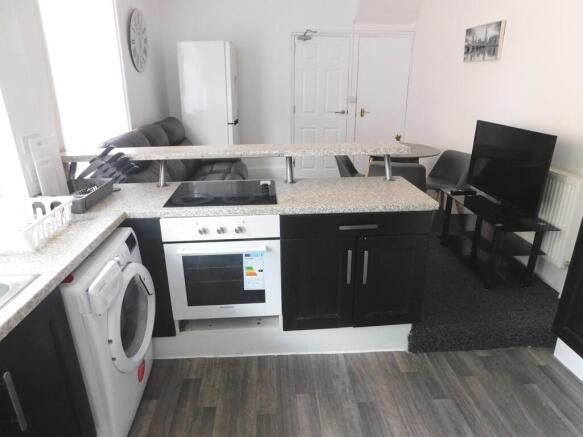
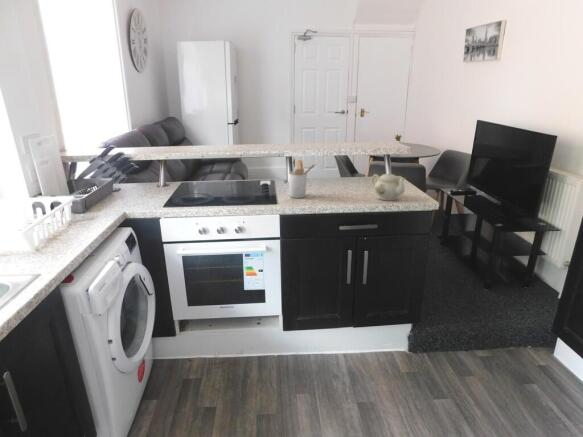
+ teapot (387, 185)
+ utensil holder (302, 179)
